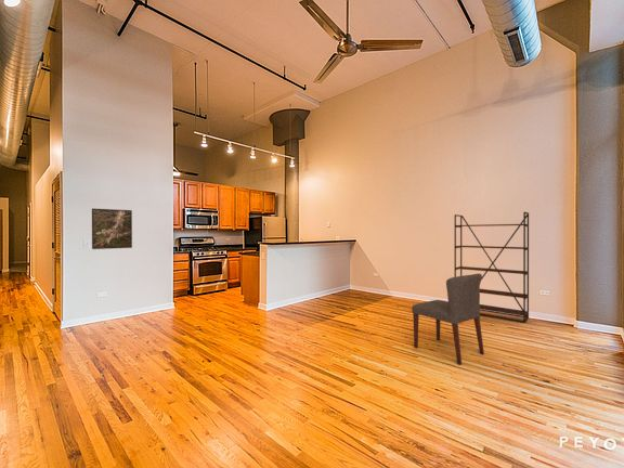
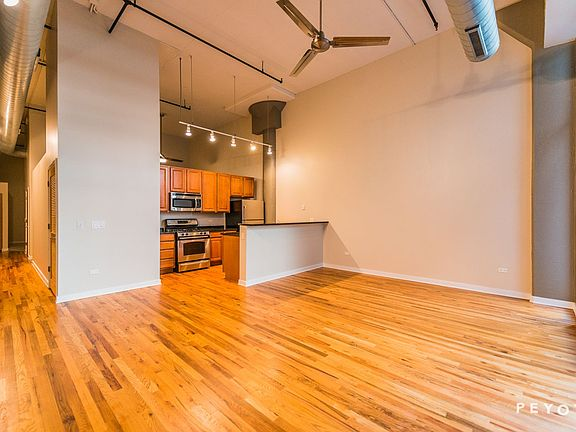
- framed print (113, 229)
- chair (448, 311)
- bookshelf (491, 264)
